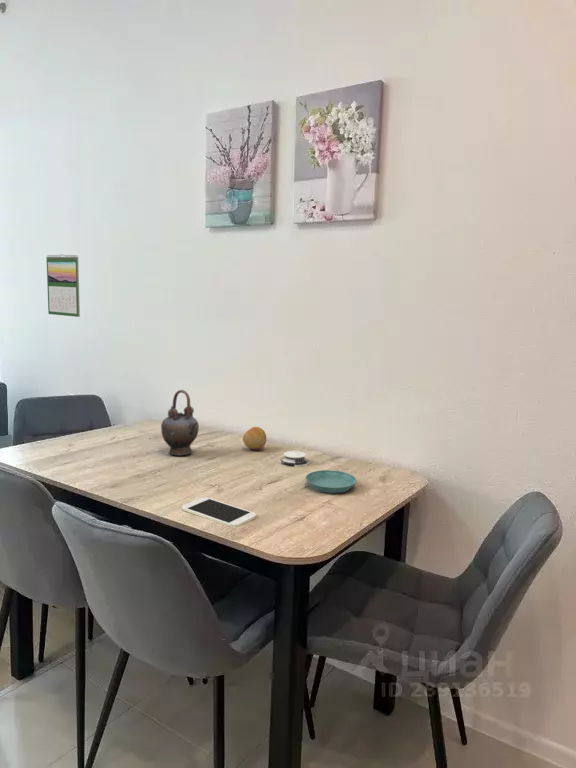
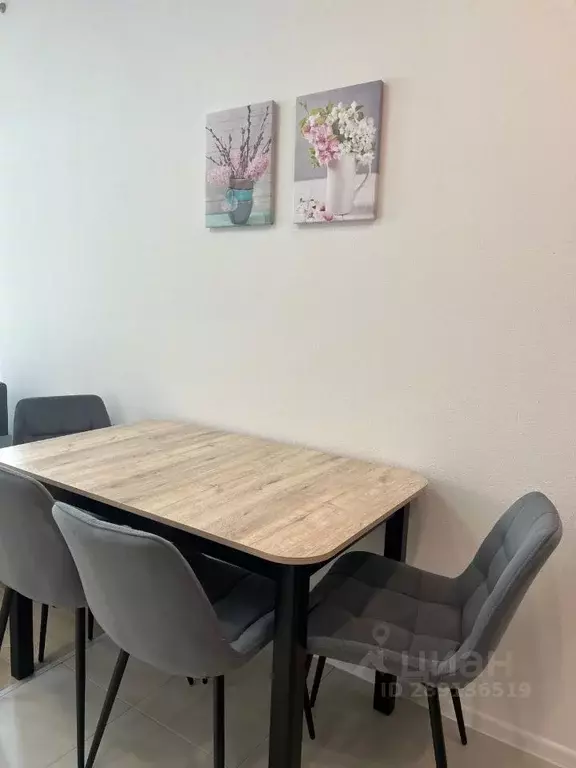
- calendar (62, 285)
- saucer (330, 482)
- architectural model (294, 455)
- smartphone (218, 511)
- fruit (254, 438)
- teapot (182, 422)
